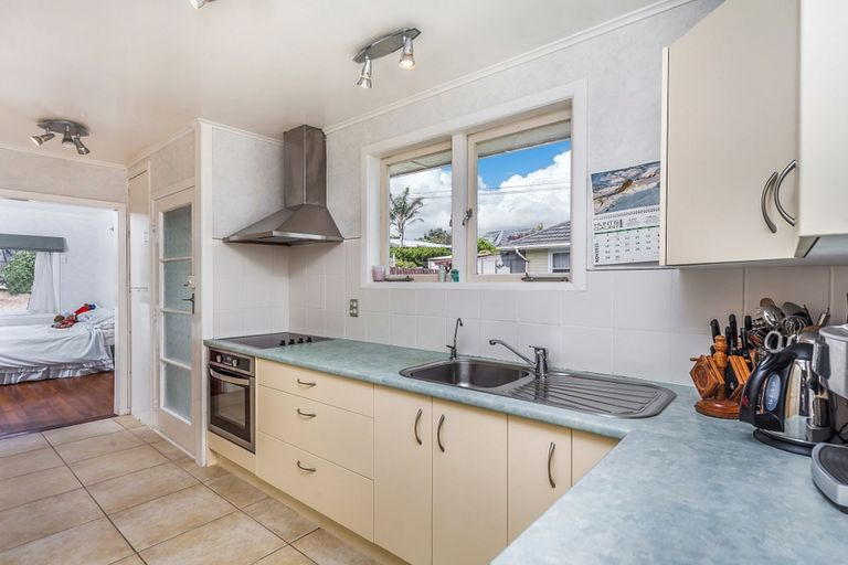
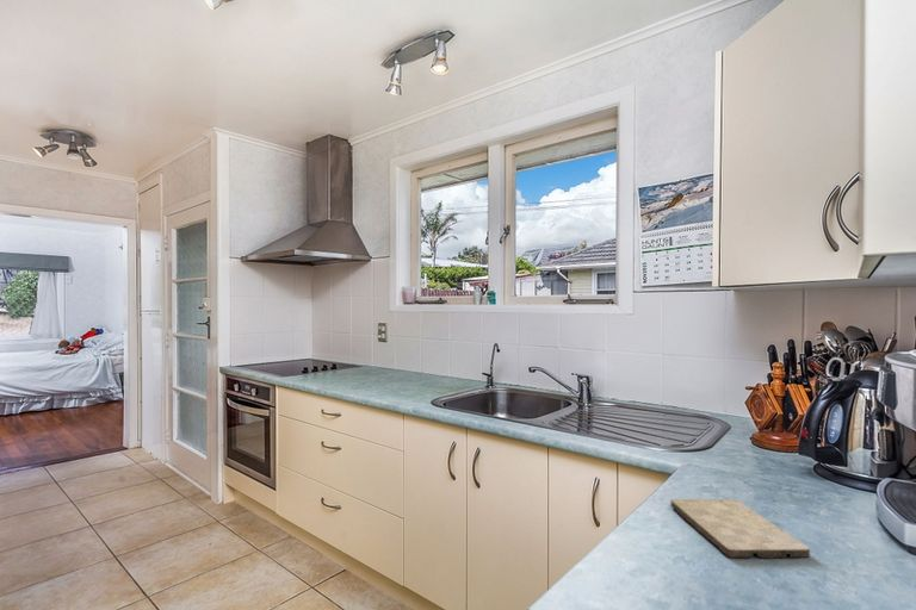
+ cutting board (732, 524)
